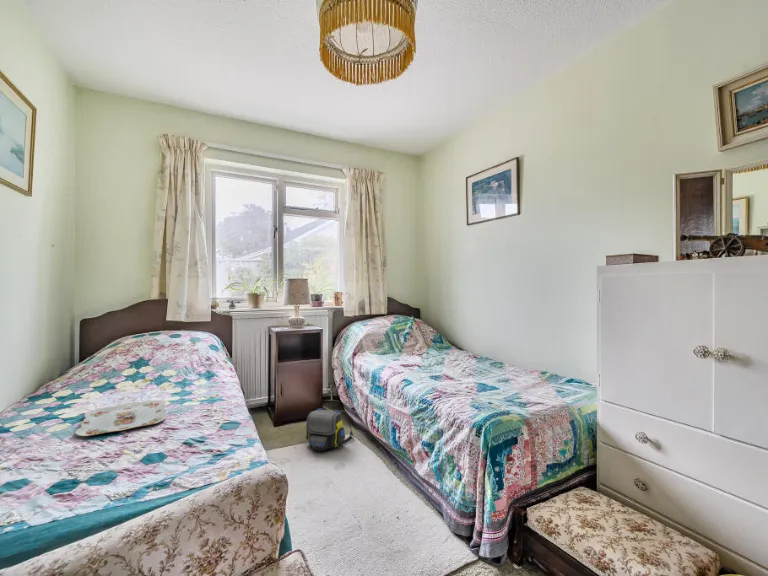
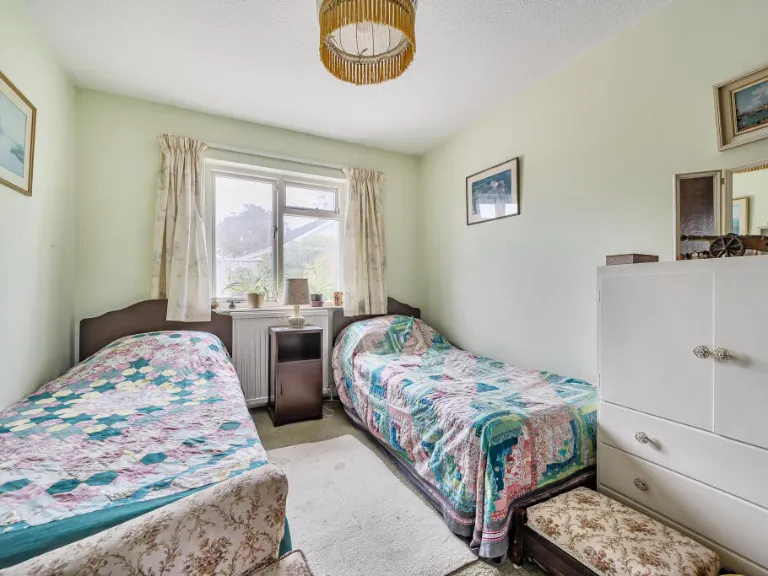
- serving tray (125, 416)
- shoulder bag (327, 426)
